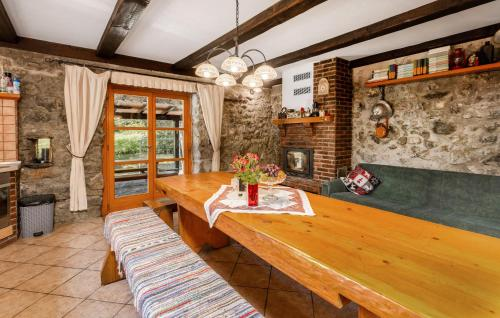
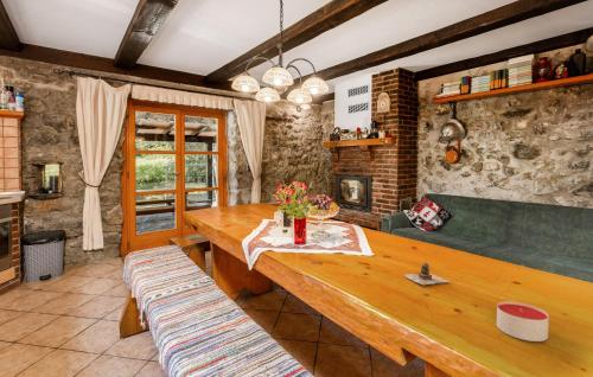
+ teapot (425, 270)
+ candle (521, 319)
